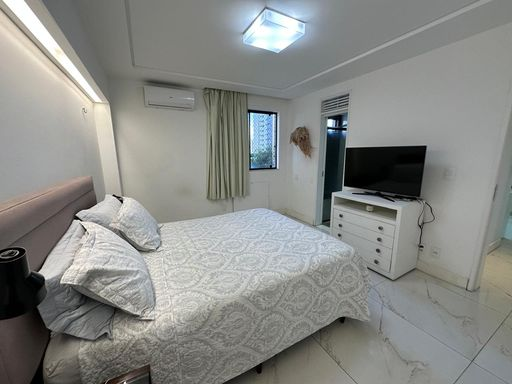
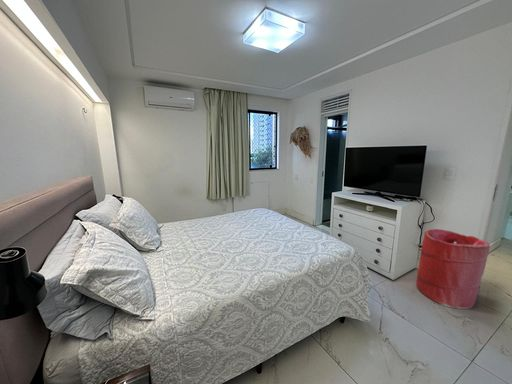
+ laundry hamper (449, 264)
